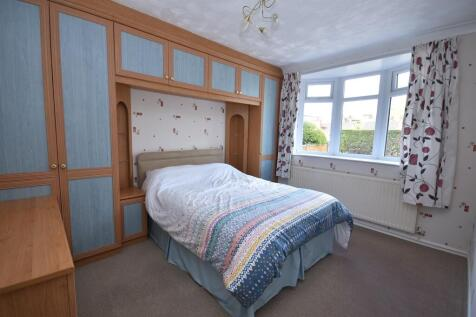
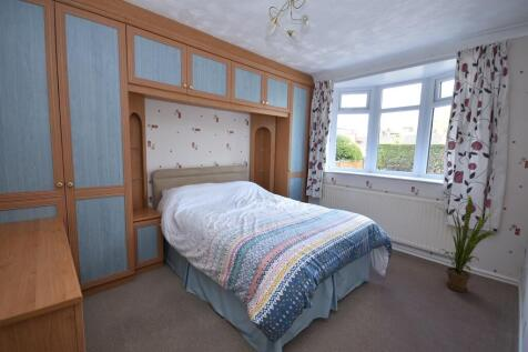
+ house plant (459, 242)
